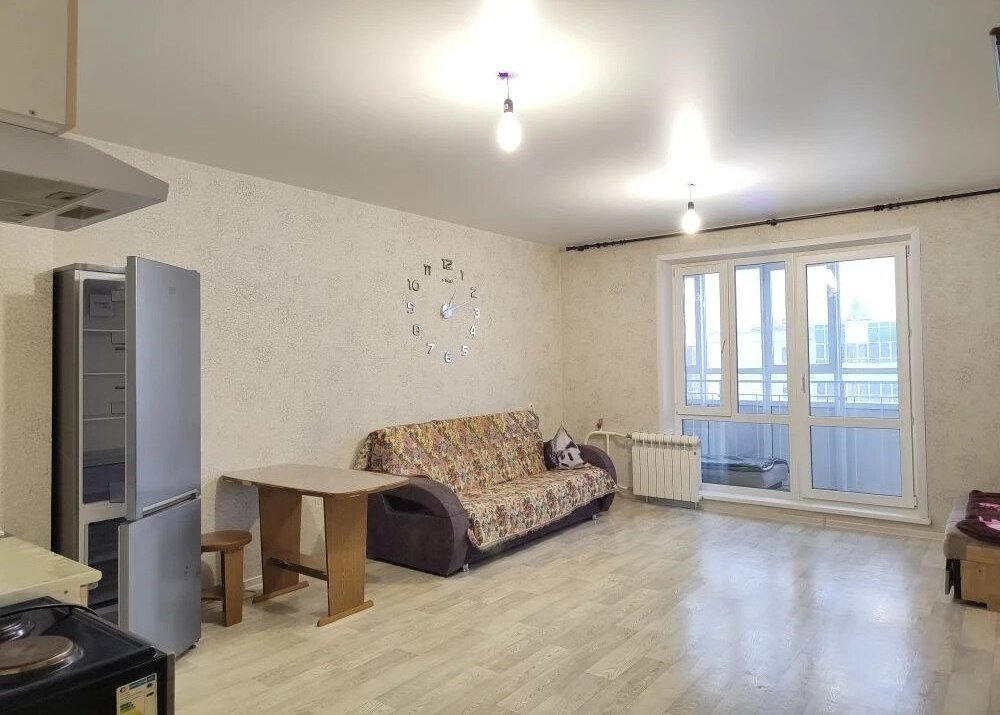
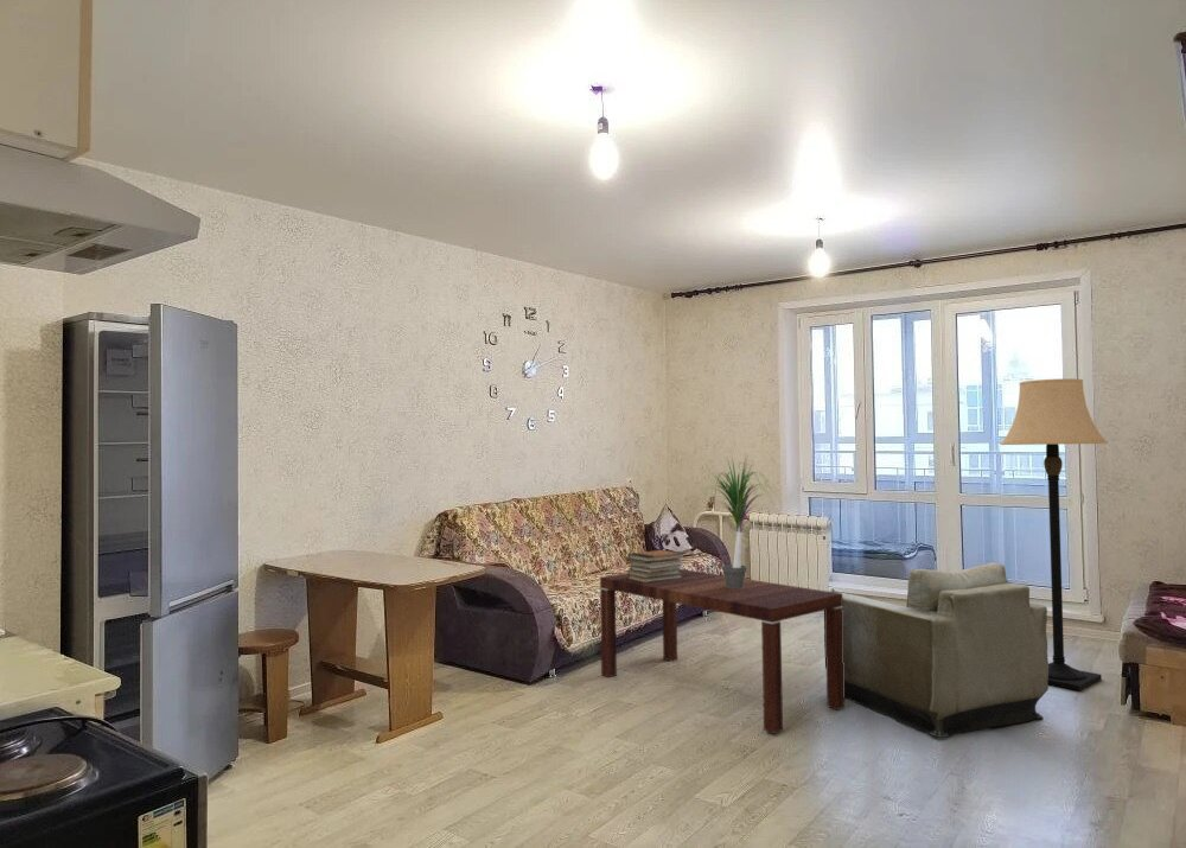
+ lamp (1054, 529)
+ book stack (656, 565)
+ potted plant (738, 518)
+ coffee table (718, 611)
+ armchair (950, 632)
